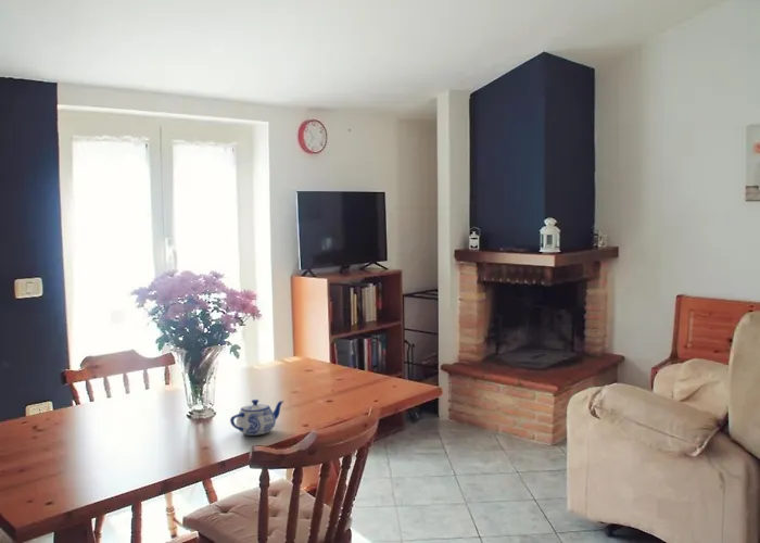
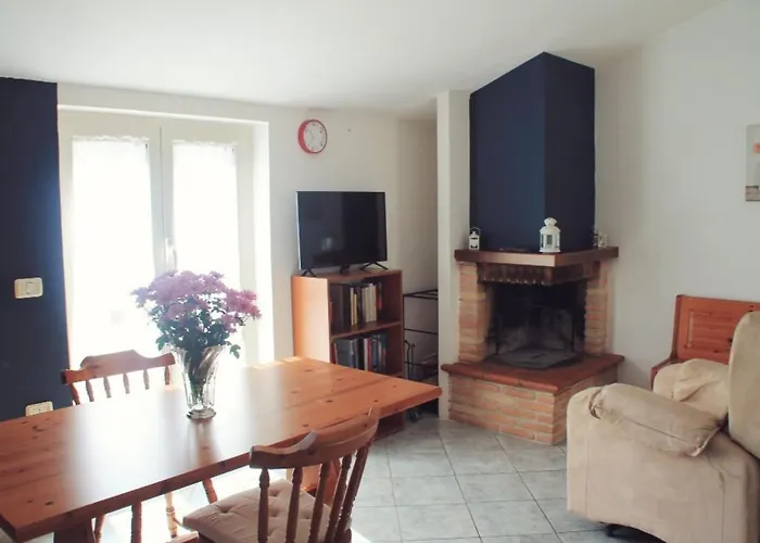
- teapot (258, 415)
